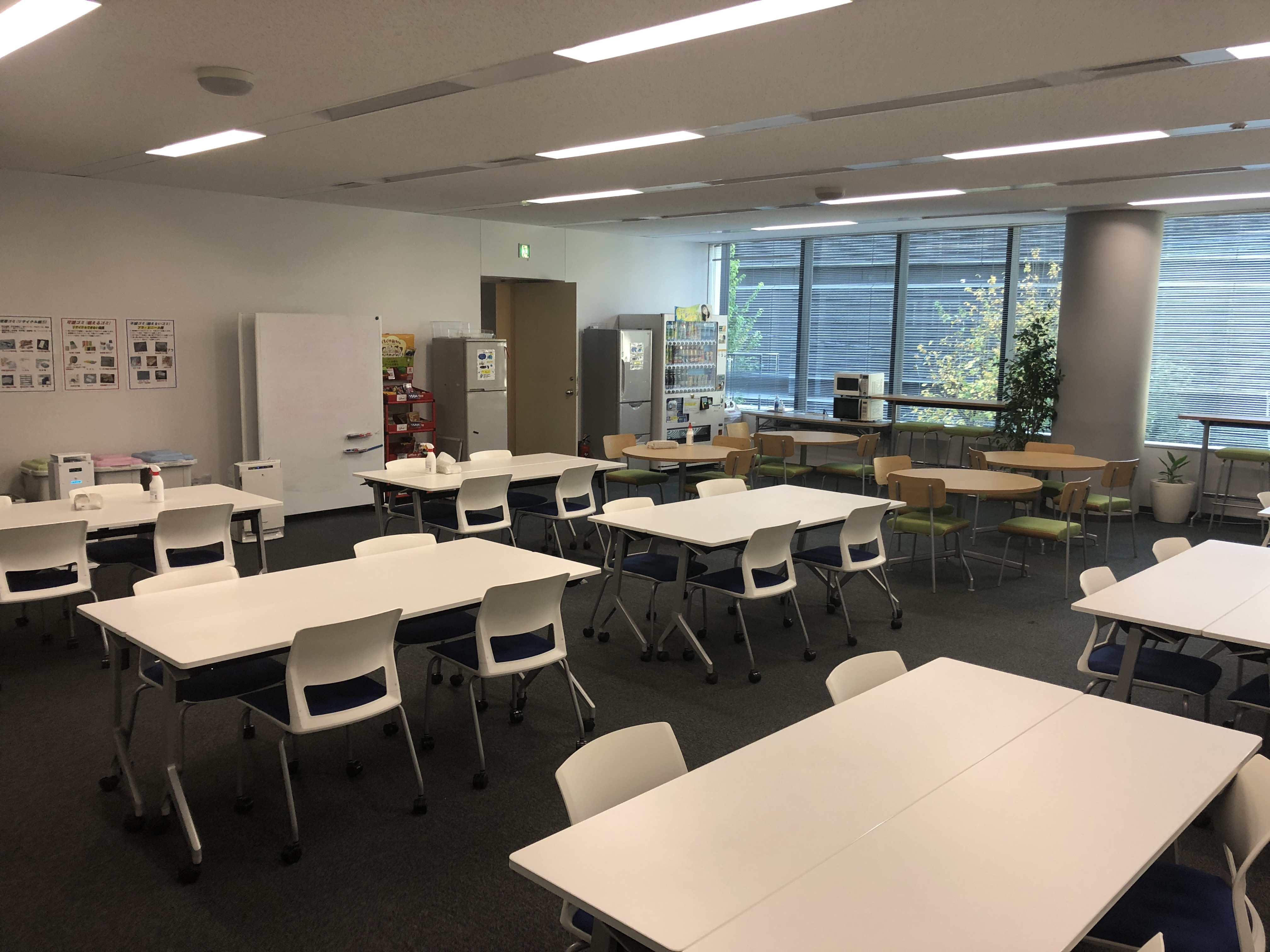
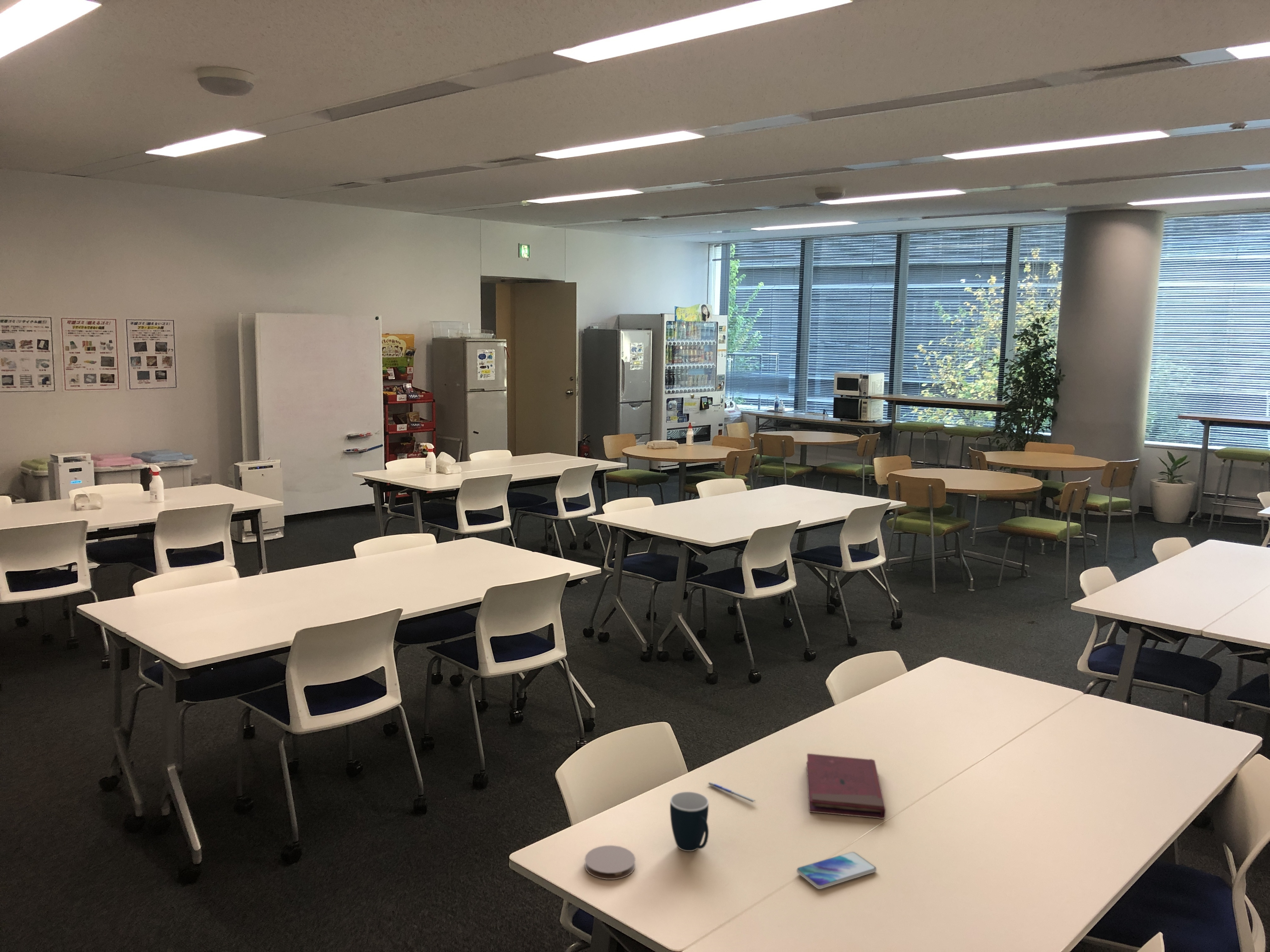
+ smartphone (837, 870)
+ mug (693, 827)
+ pen (732, 792)
+ coaster (610, 862)
+ book (844, 784)
